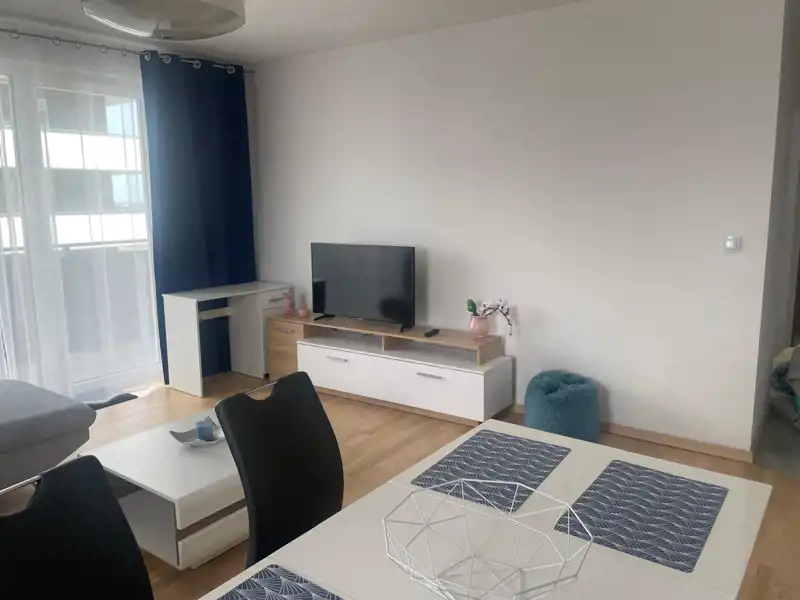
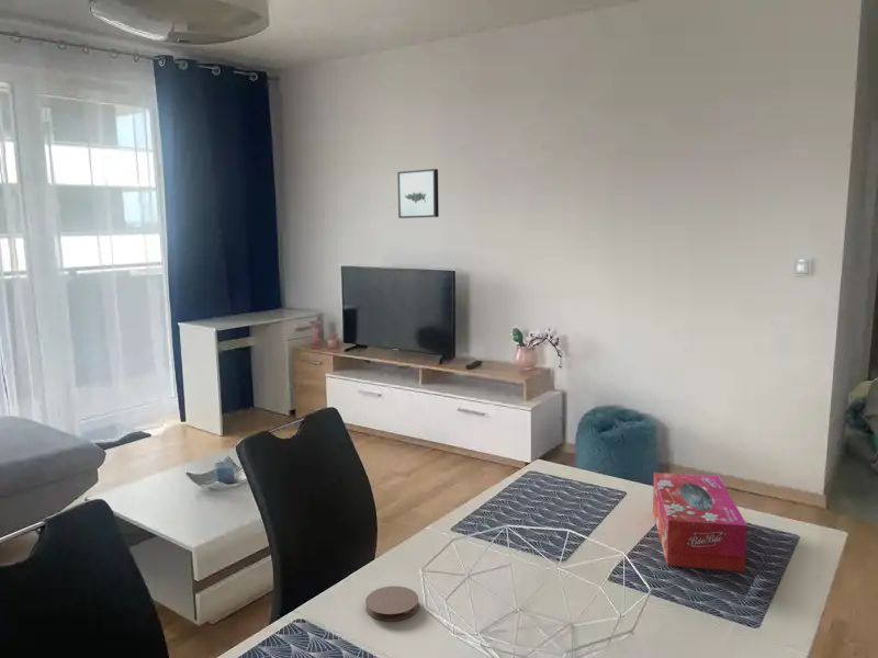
+ wall art (417, 194)
+ coaster (392, 602)
+ tissue box (695, 517)
